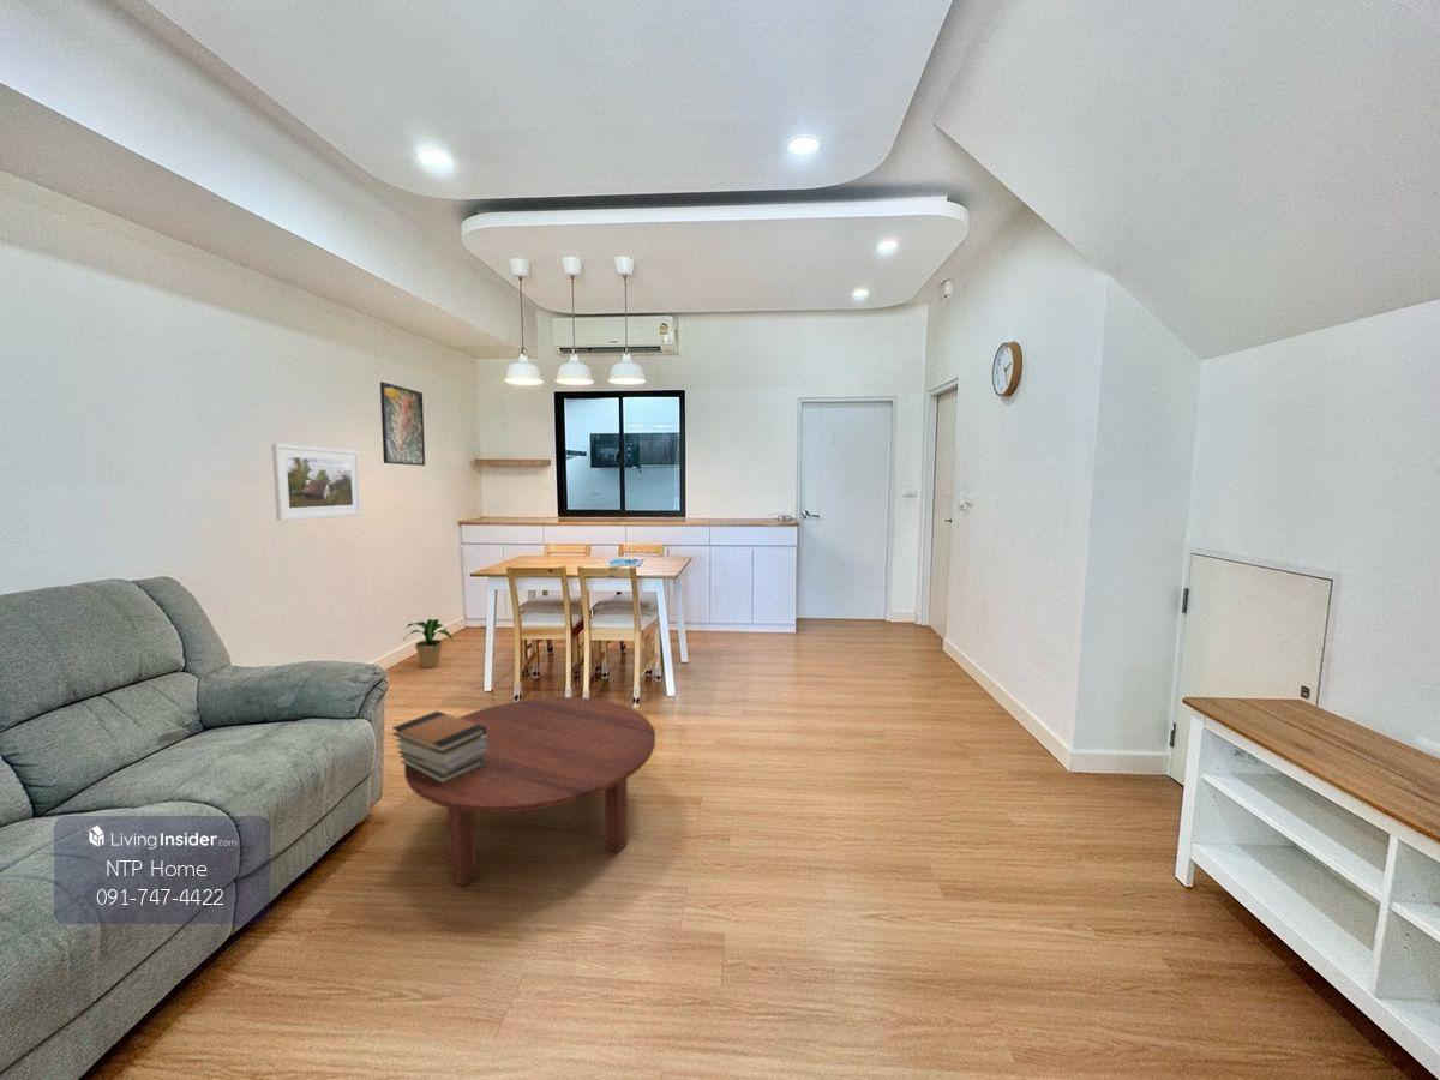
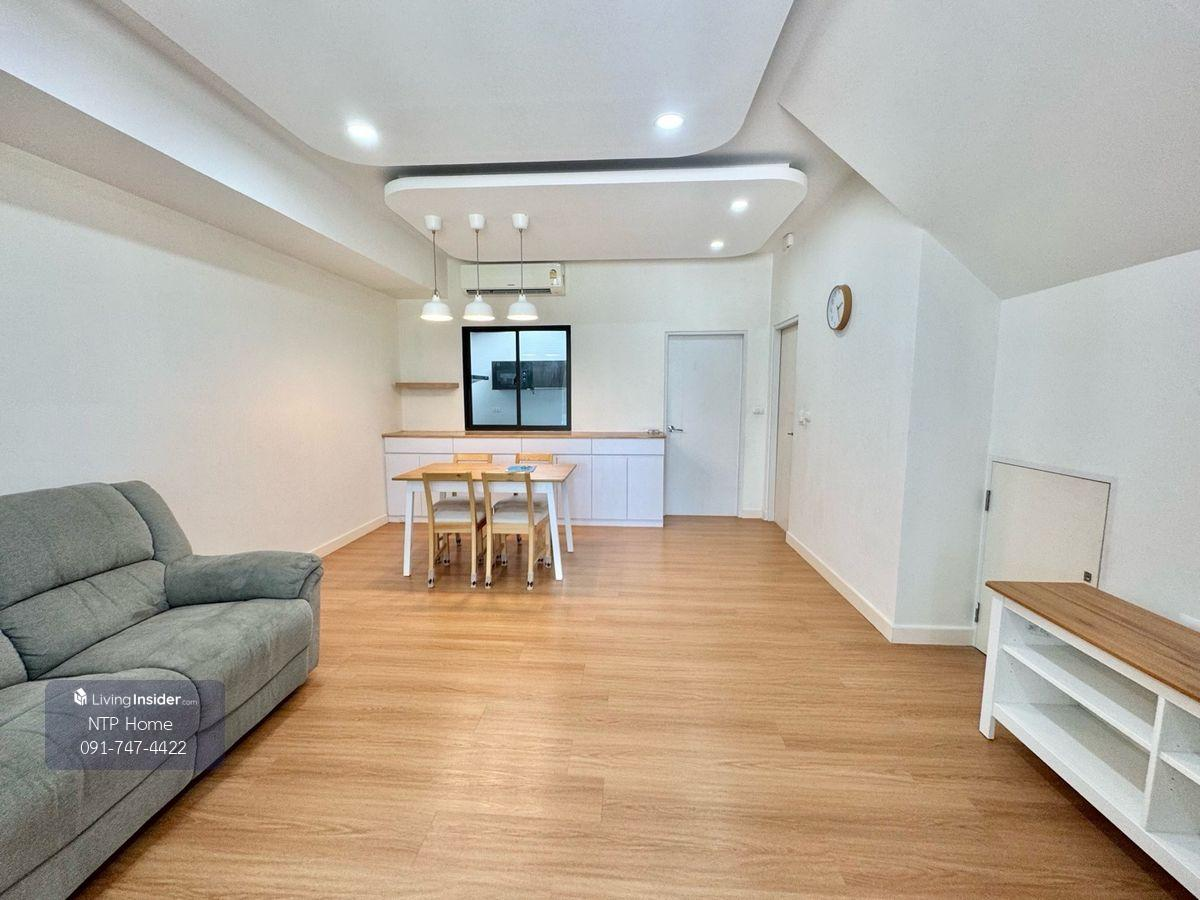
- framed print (403, 426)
- coffee table (538, 781)
- book stack (440, 745)
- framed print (320, 482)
- potted plant (428, 643)
